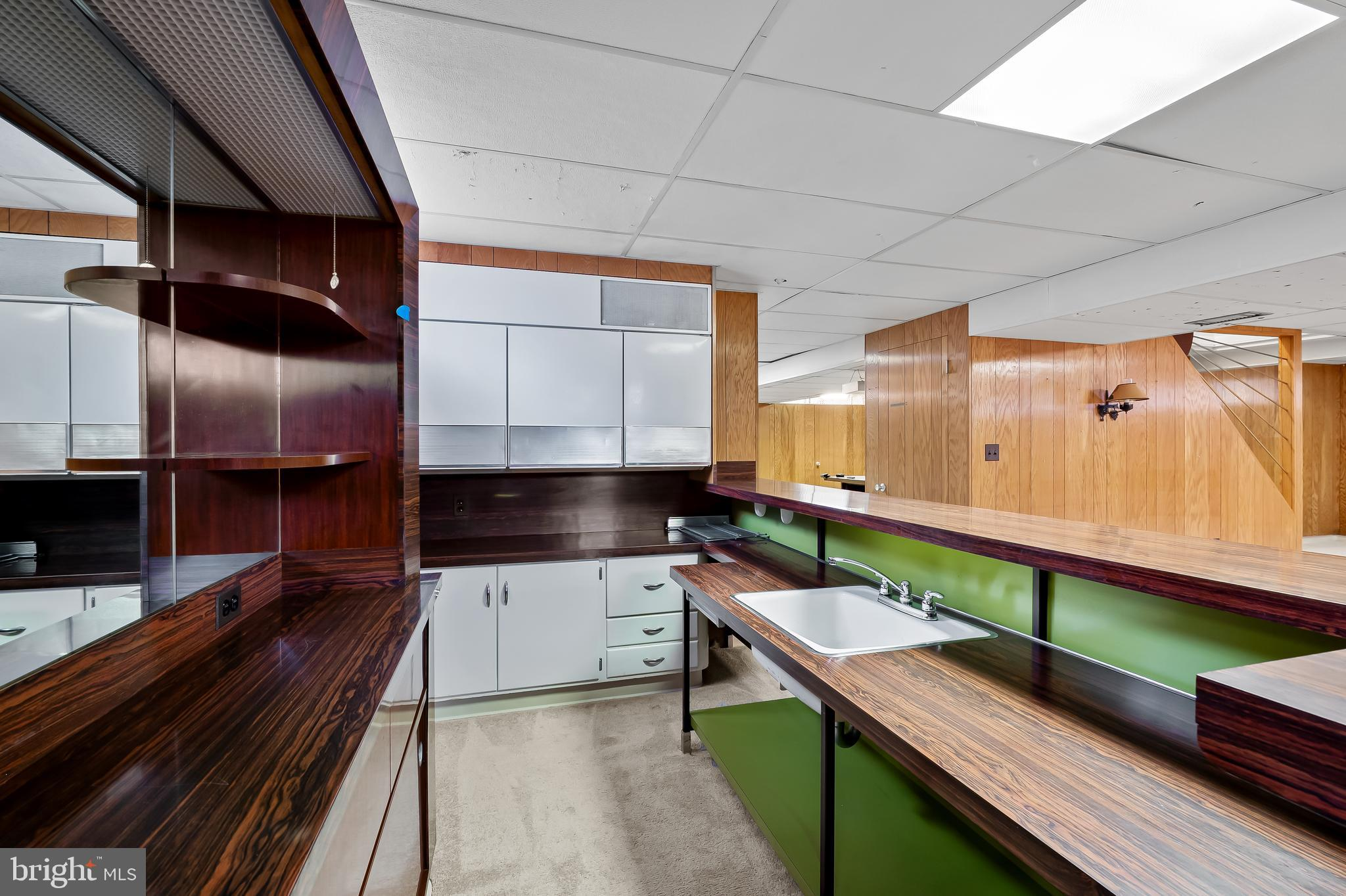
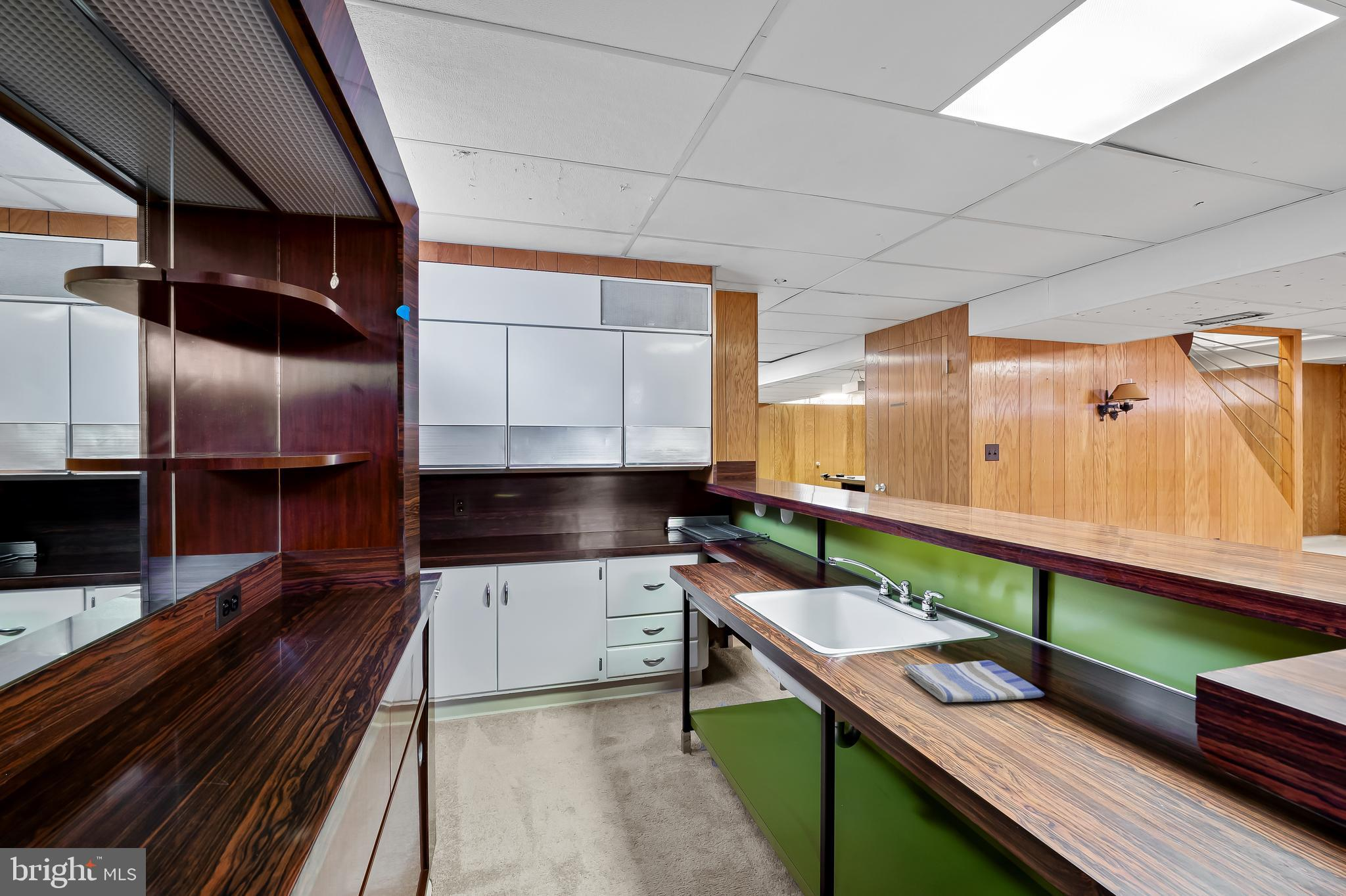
+ dish towel (969, 680)
